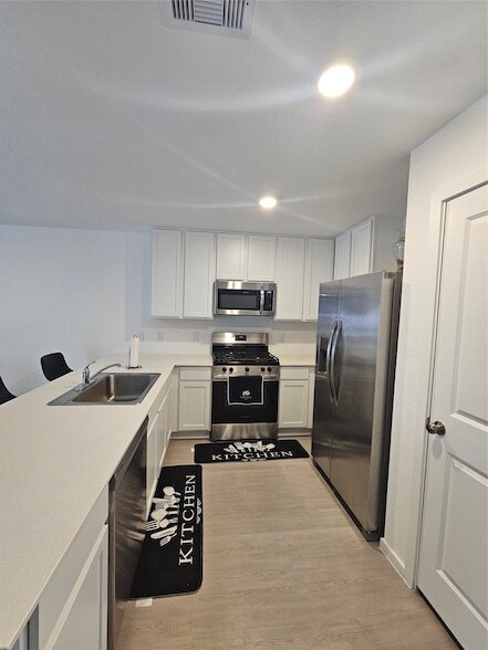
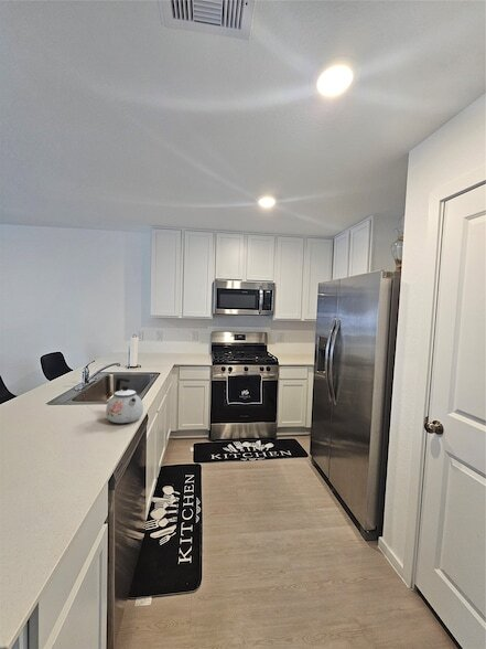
+ kettle (125, 398)
